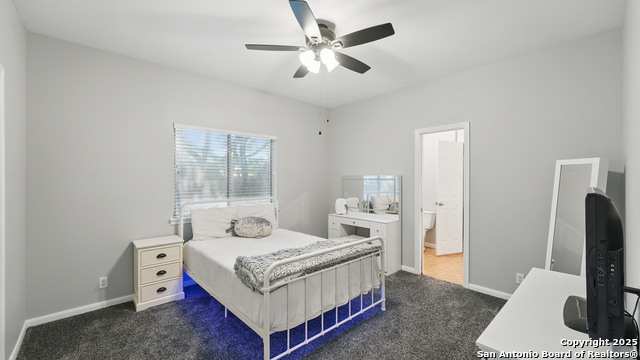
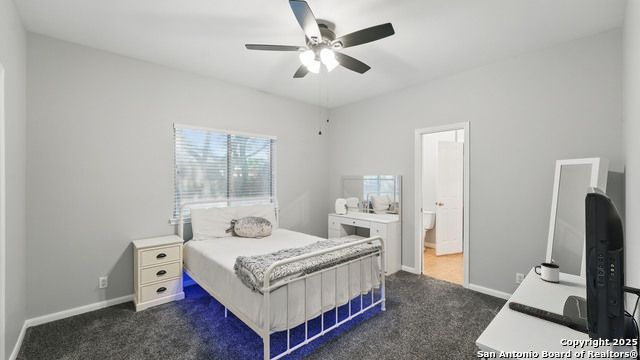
+ mug (546, 271)
+ remote control (538, 312)
